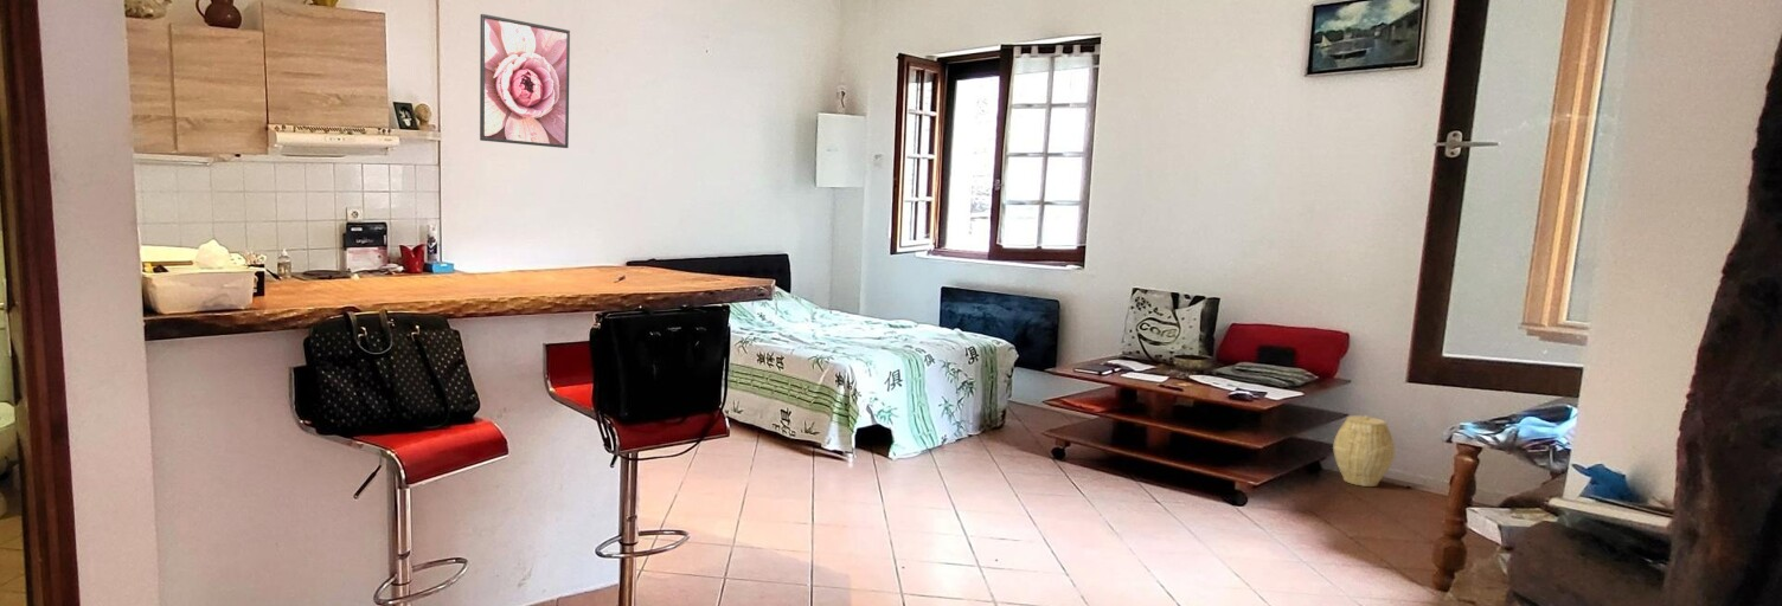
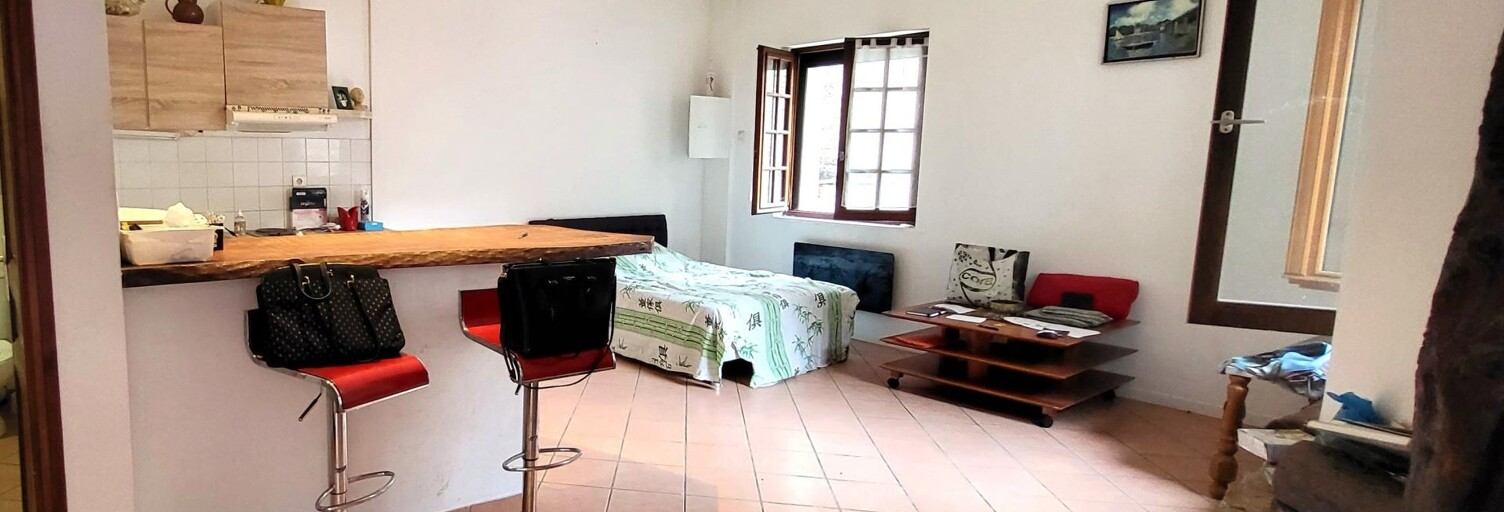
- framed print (526, 83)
- woven basket (1364, 449)
